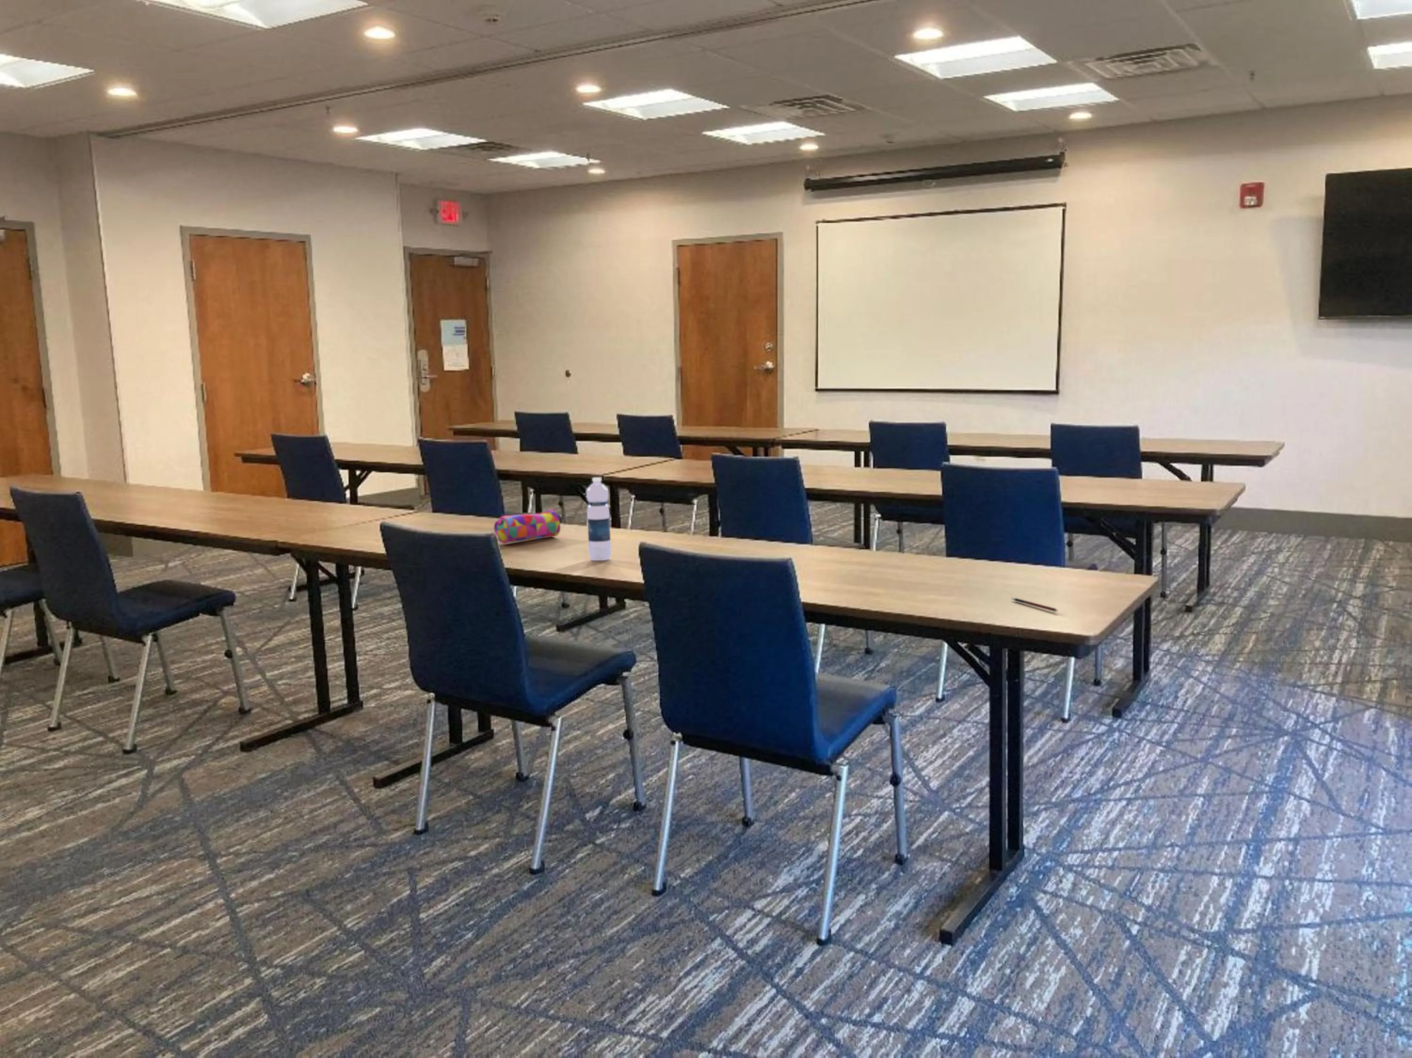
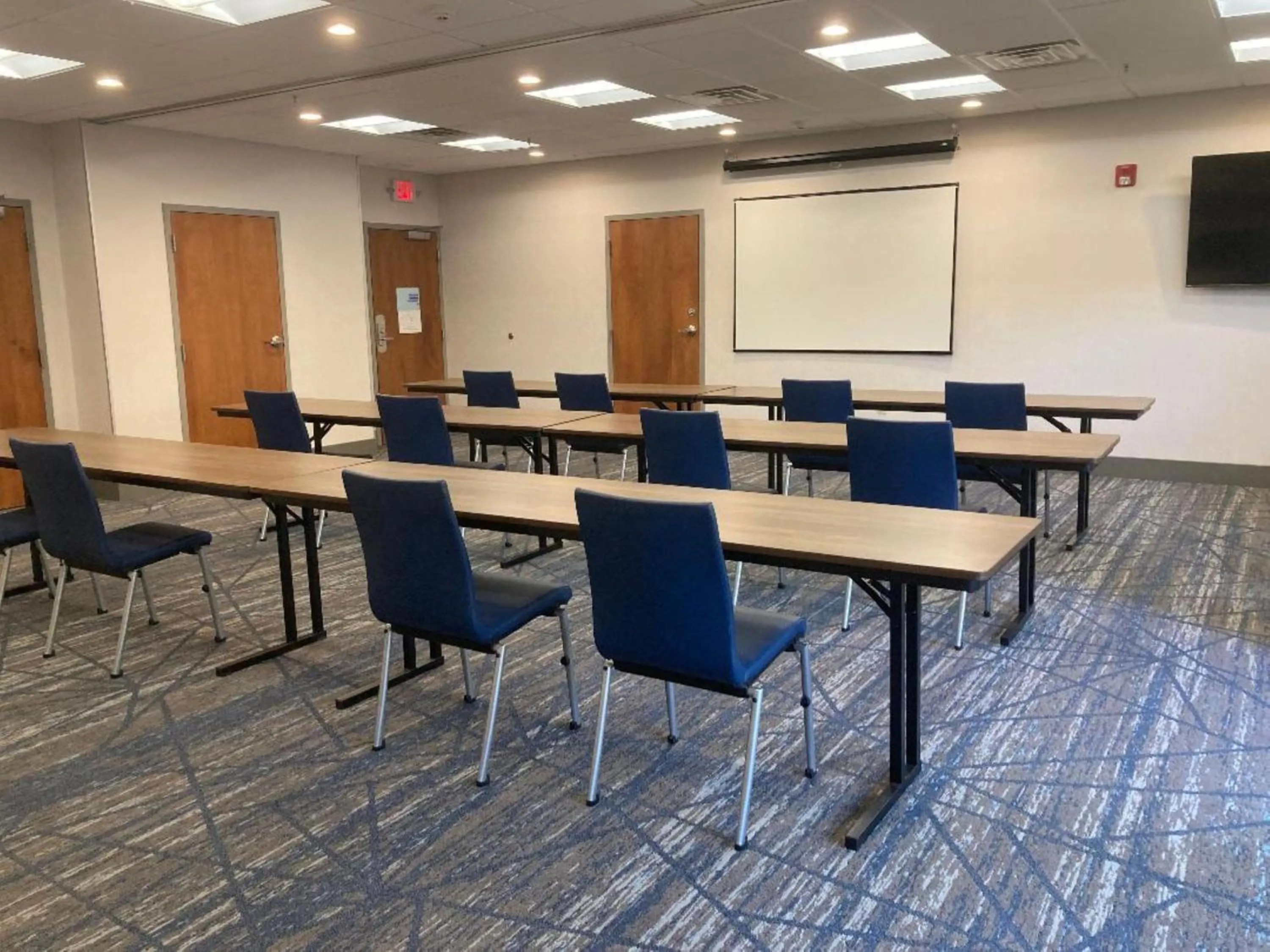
- pencil case (528, 526)
- water bottle (598, 519)
- pen (1033, 605)
